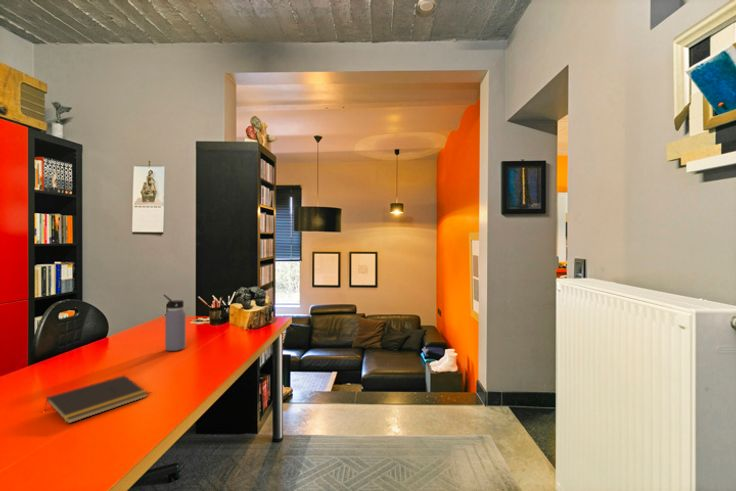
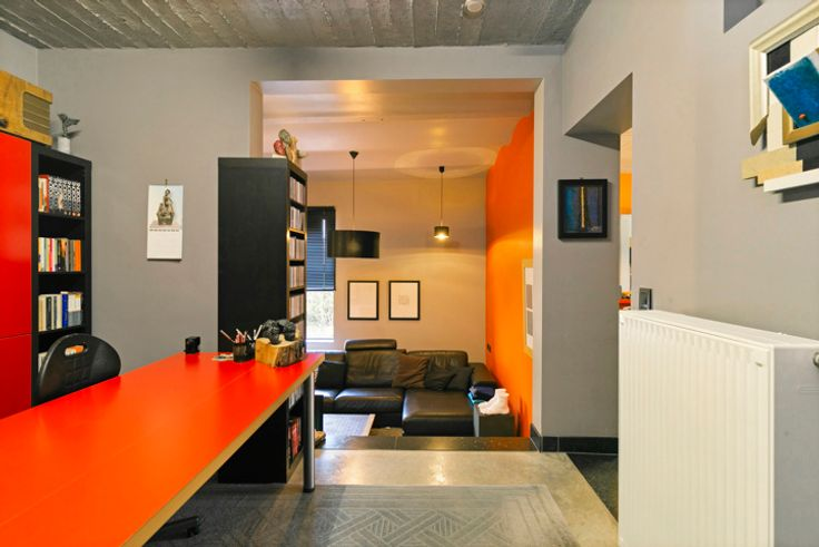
- water bottle (174, 321)
- notepad (99, 396)
